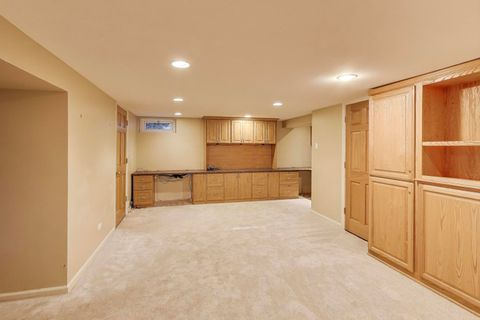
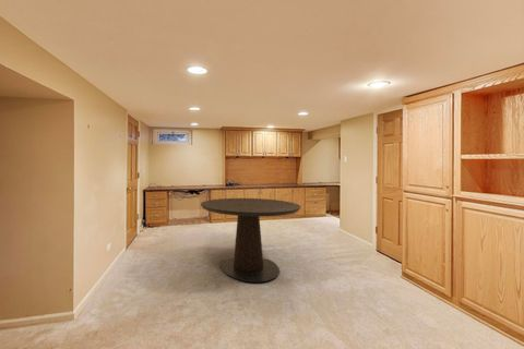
+ dining table (248, 234)
